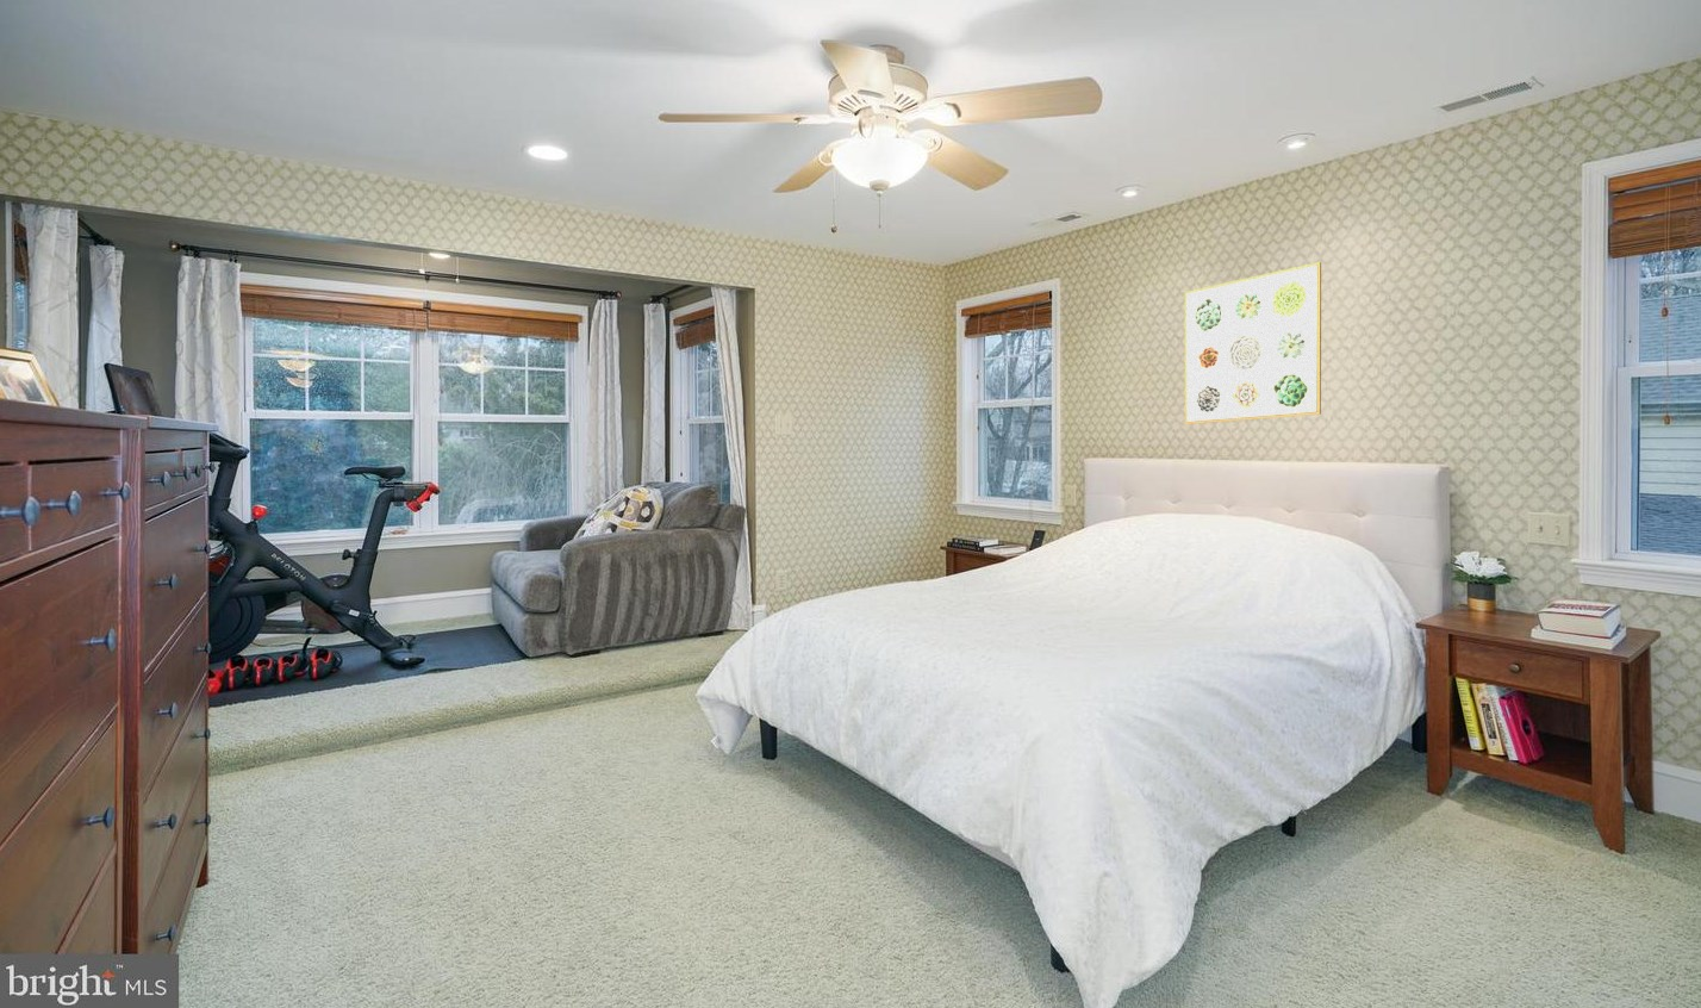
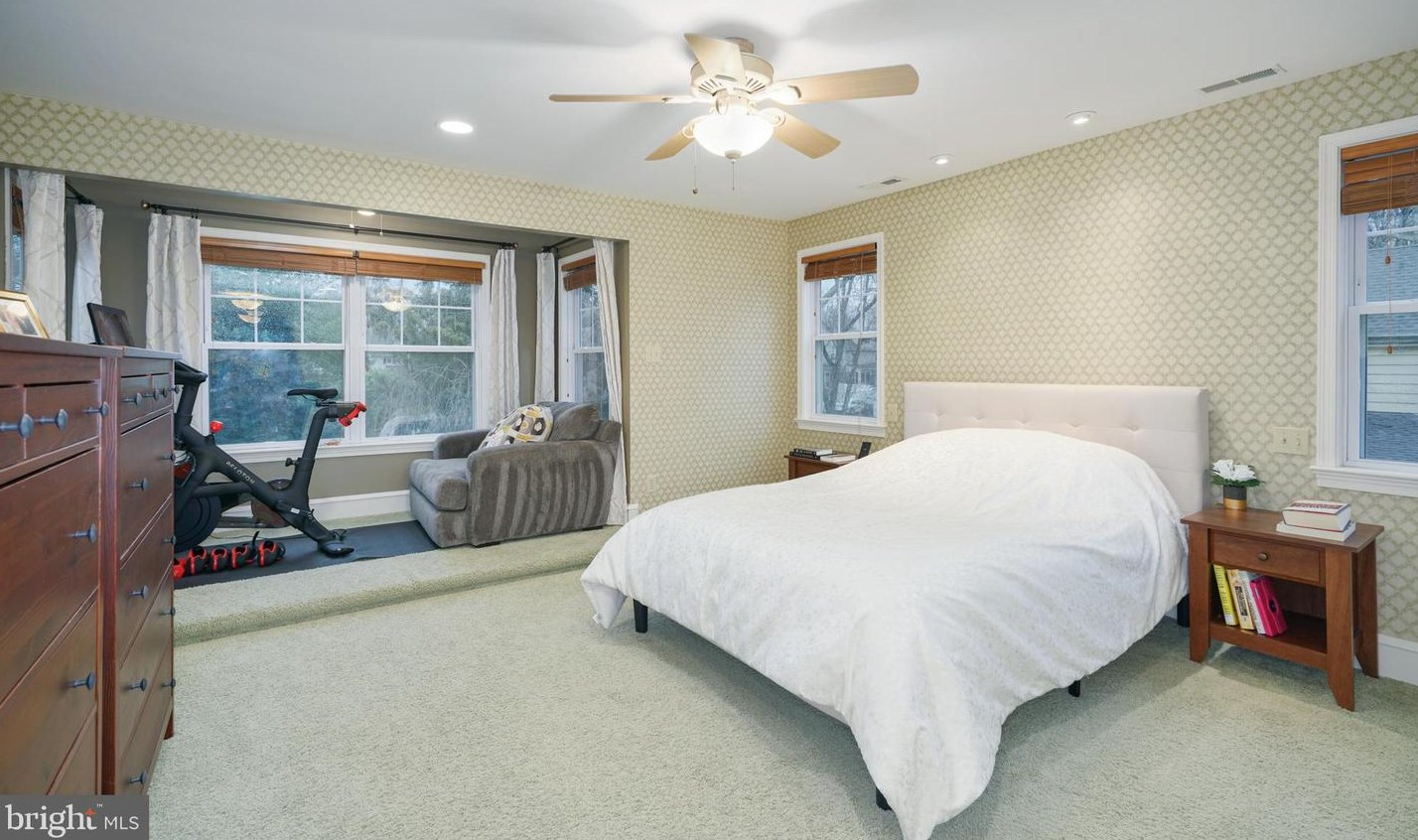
- wall art (1248, 348)
